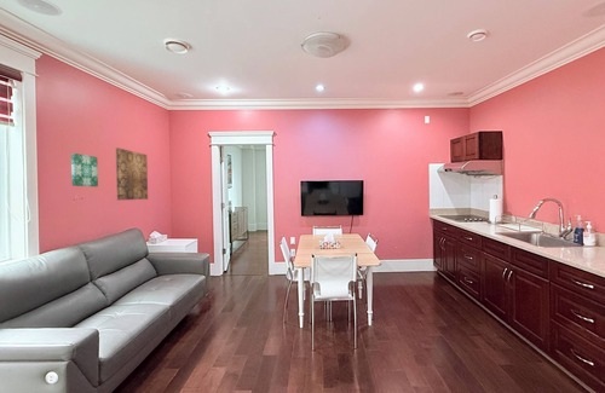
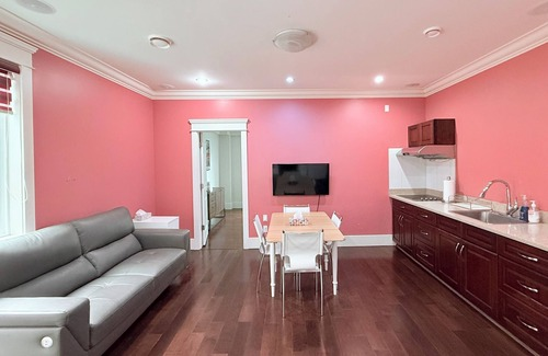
- wall art (132, 175)
- wall art (85, 171)
